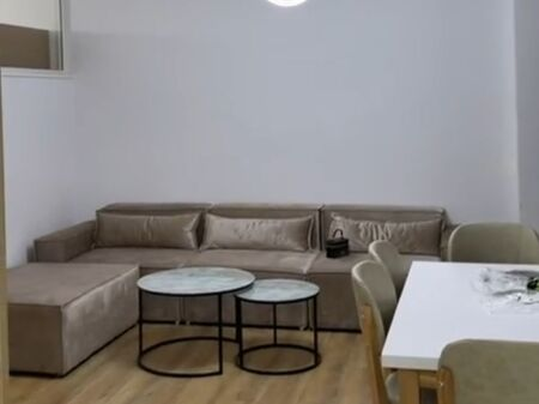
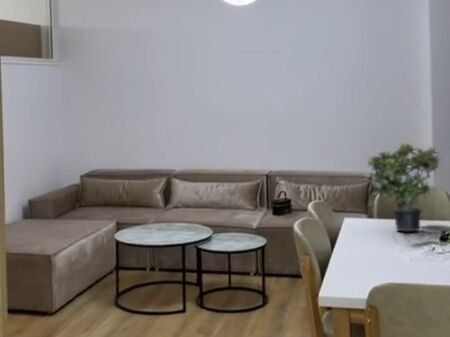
+ potted plant (402, 186)
